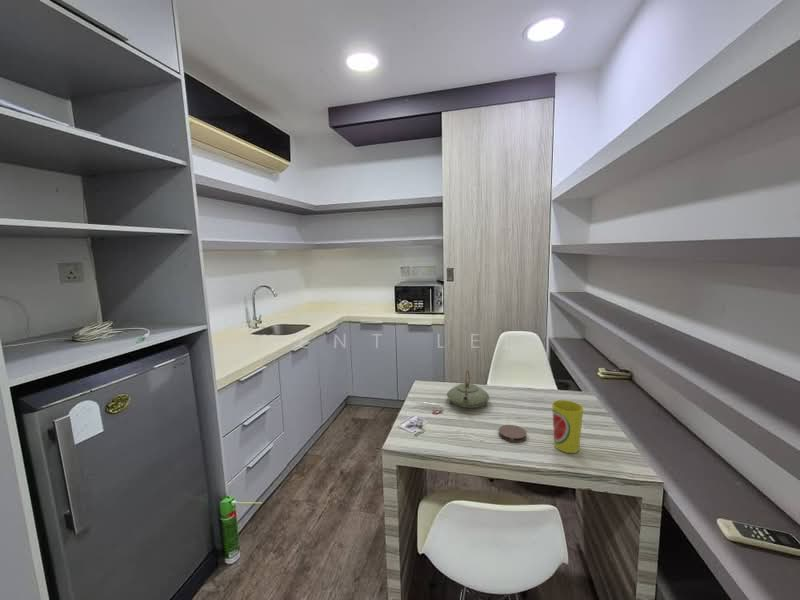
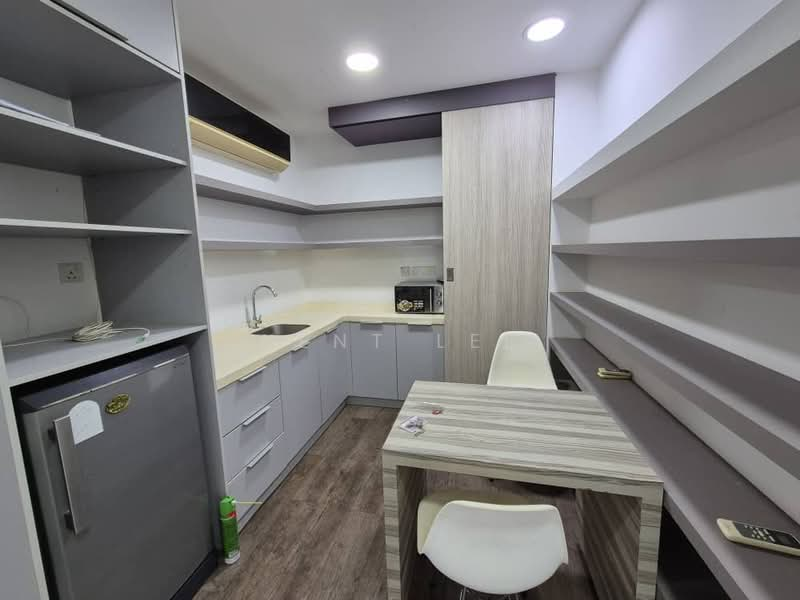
- coaster (512, 433)
- teapot (467, 387)
- cup (567, 426)
